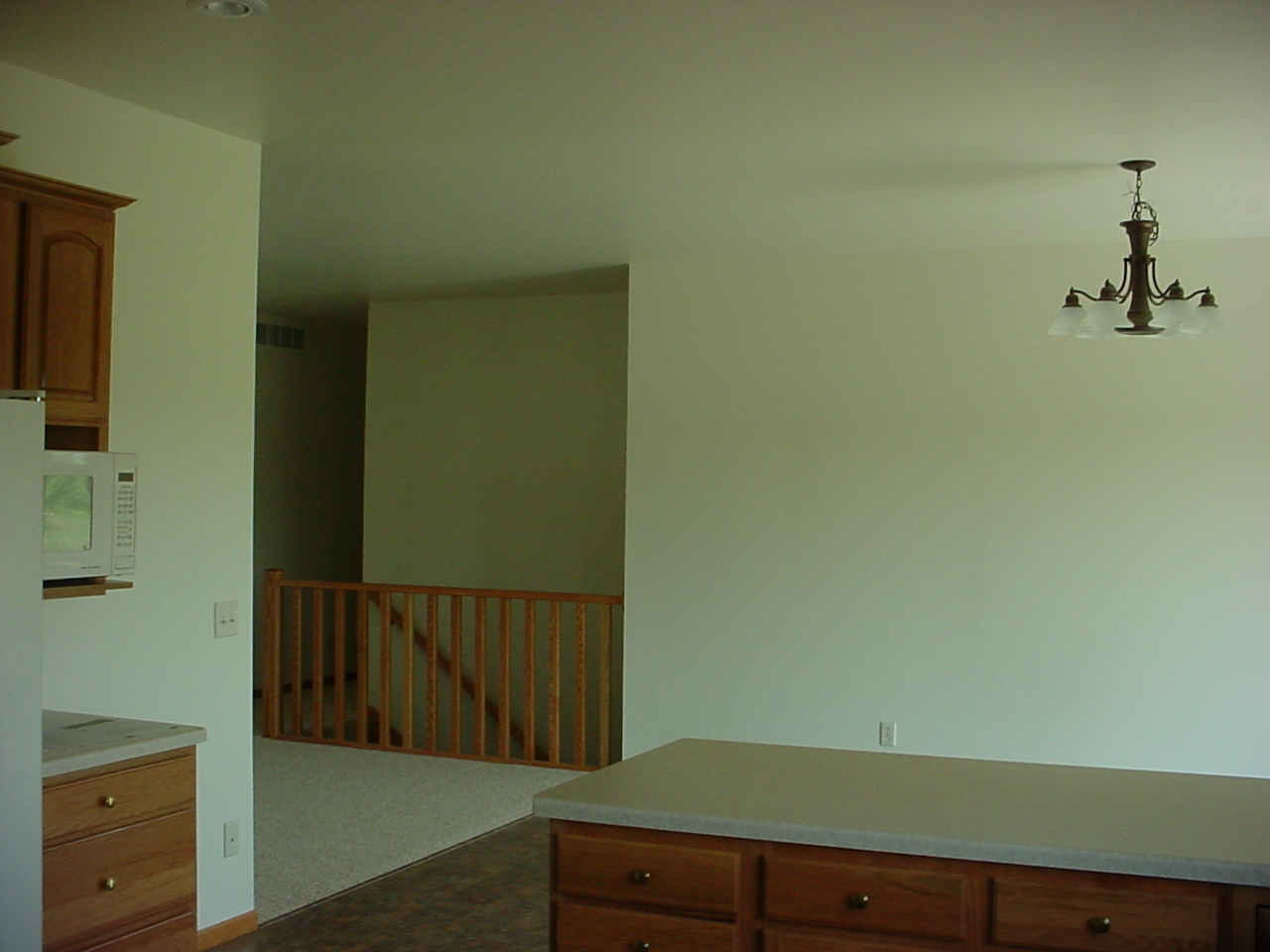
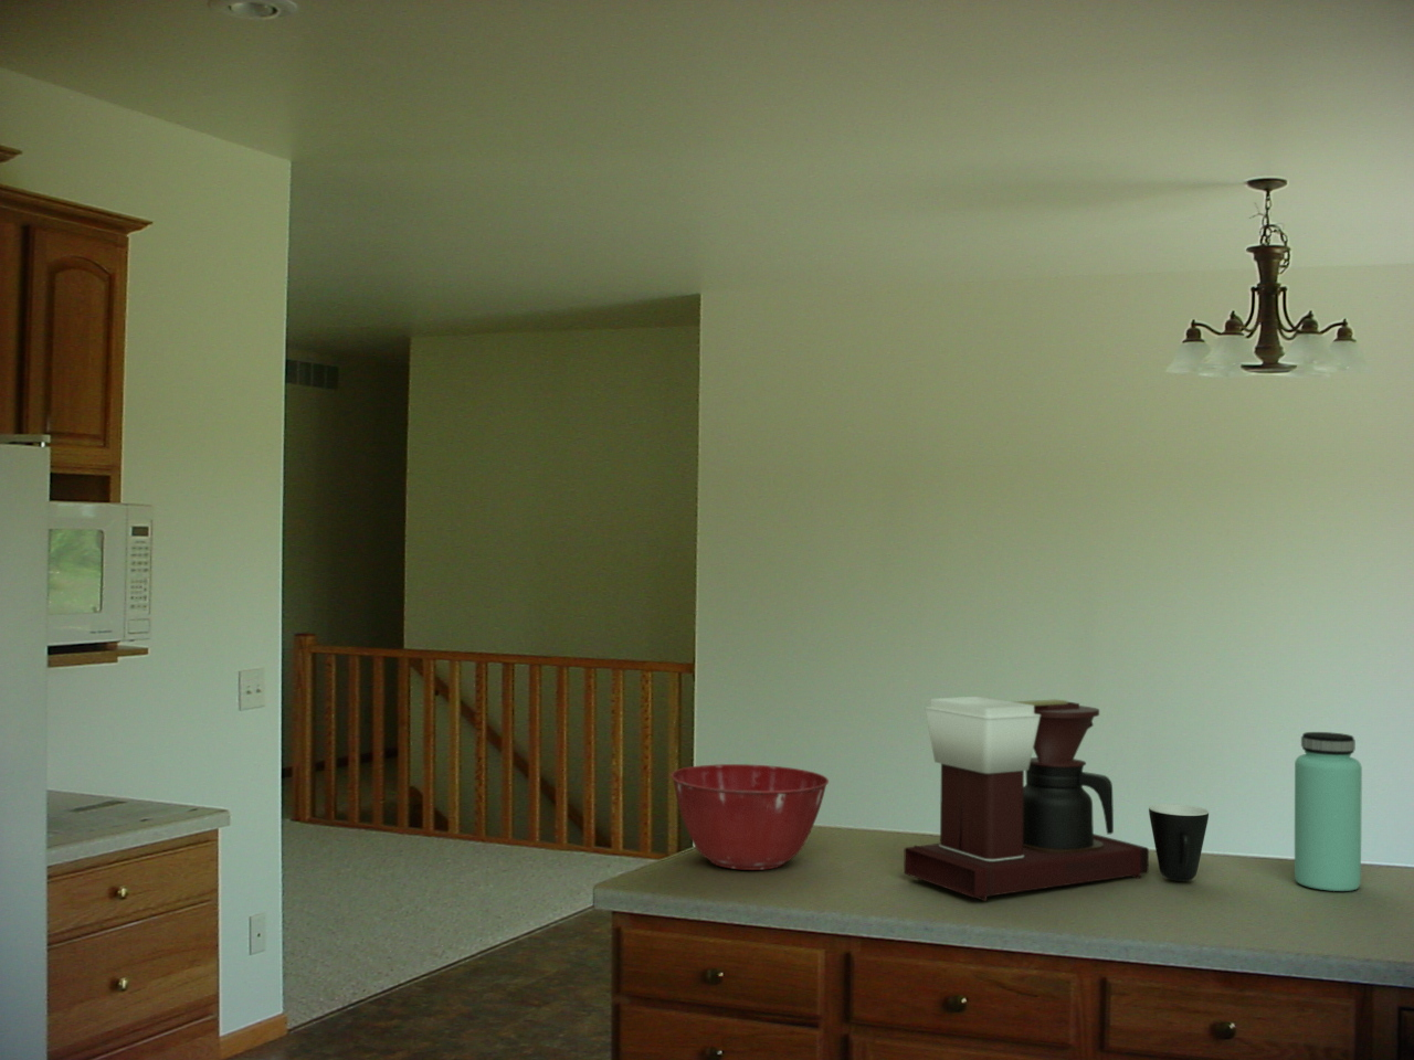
+ coffee maker (1028, 788)
+ mixing bowl (749, 818)
+ mug (1179, 846)
+ bottle (1327, 809)
